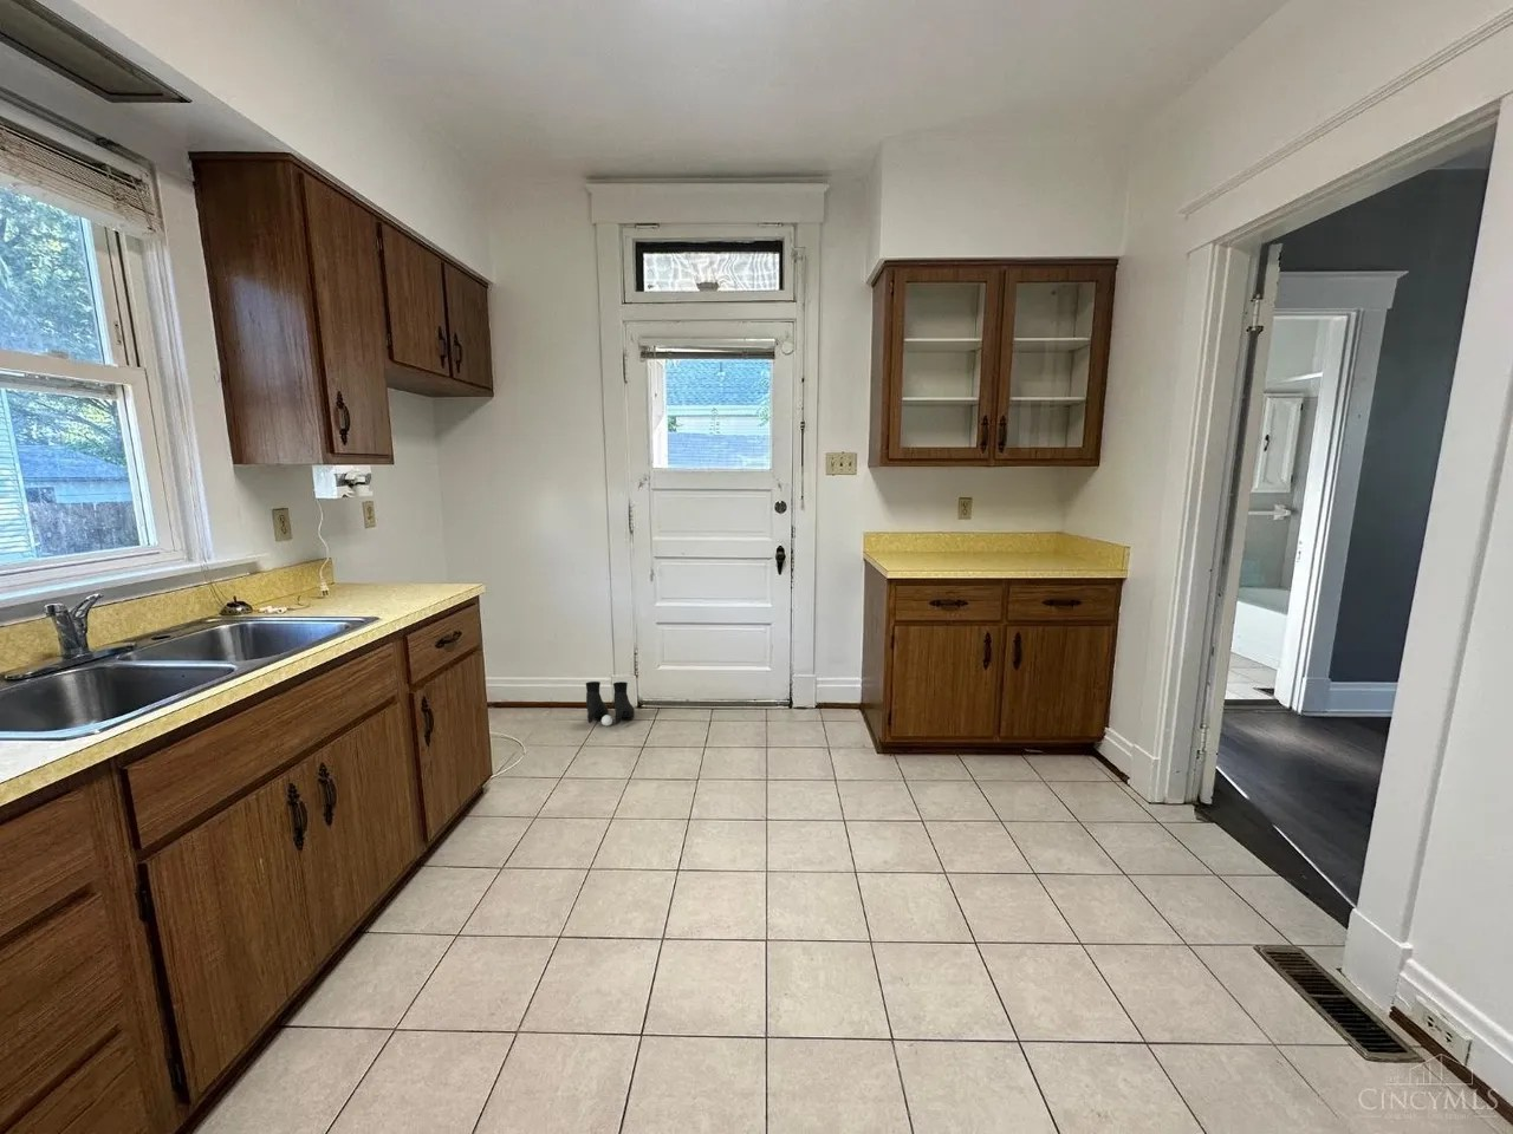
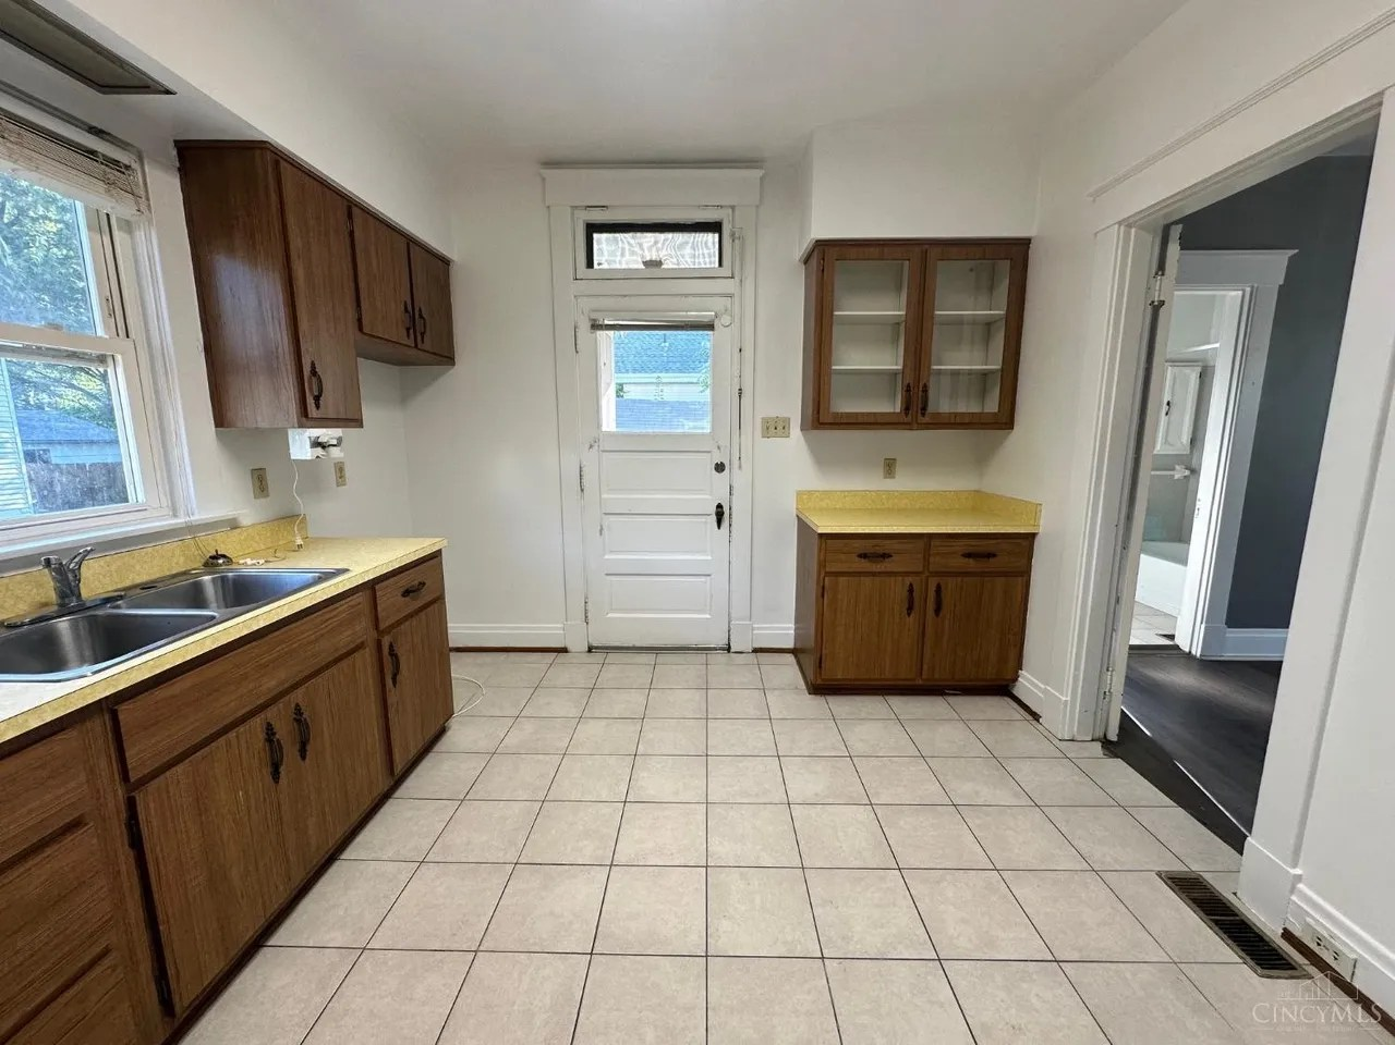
- boots (614, 697)
